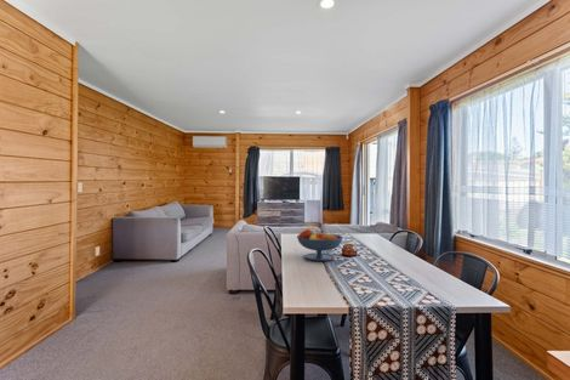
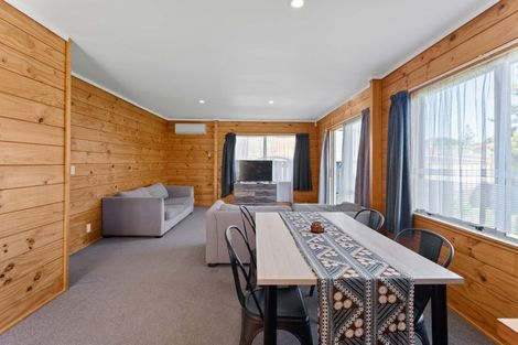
- fruit bowl (319, 243)
